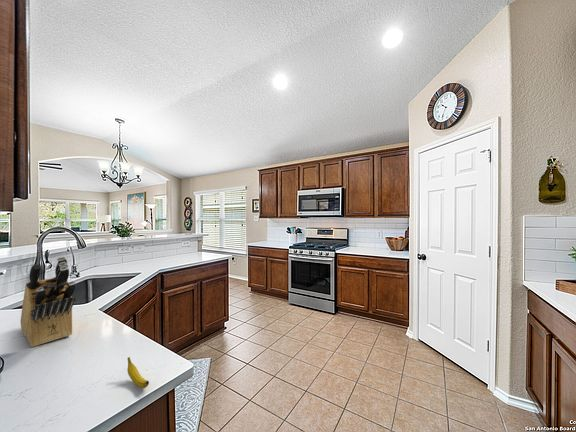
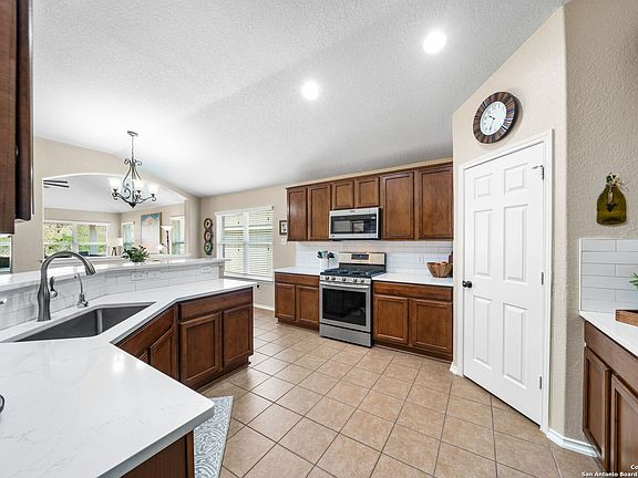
- knife block (47, 295)
- banana (137, 373)
